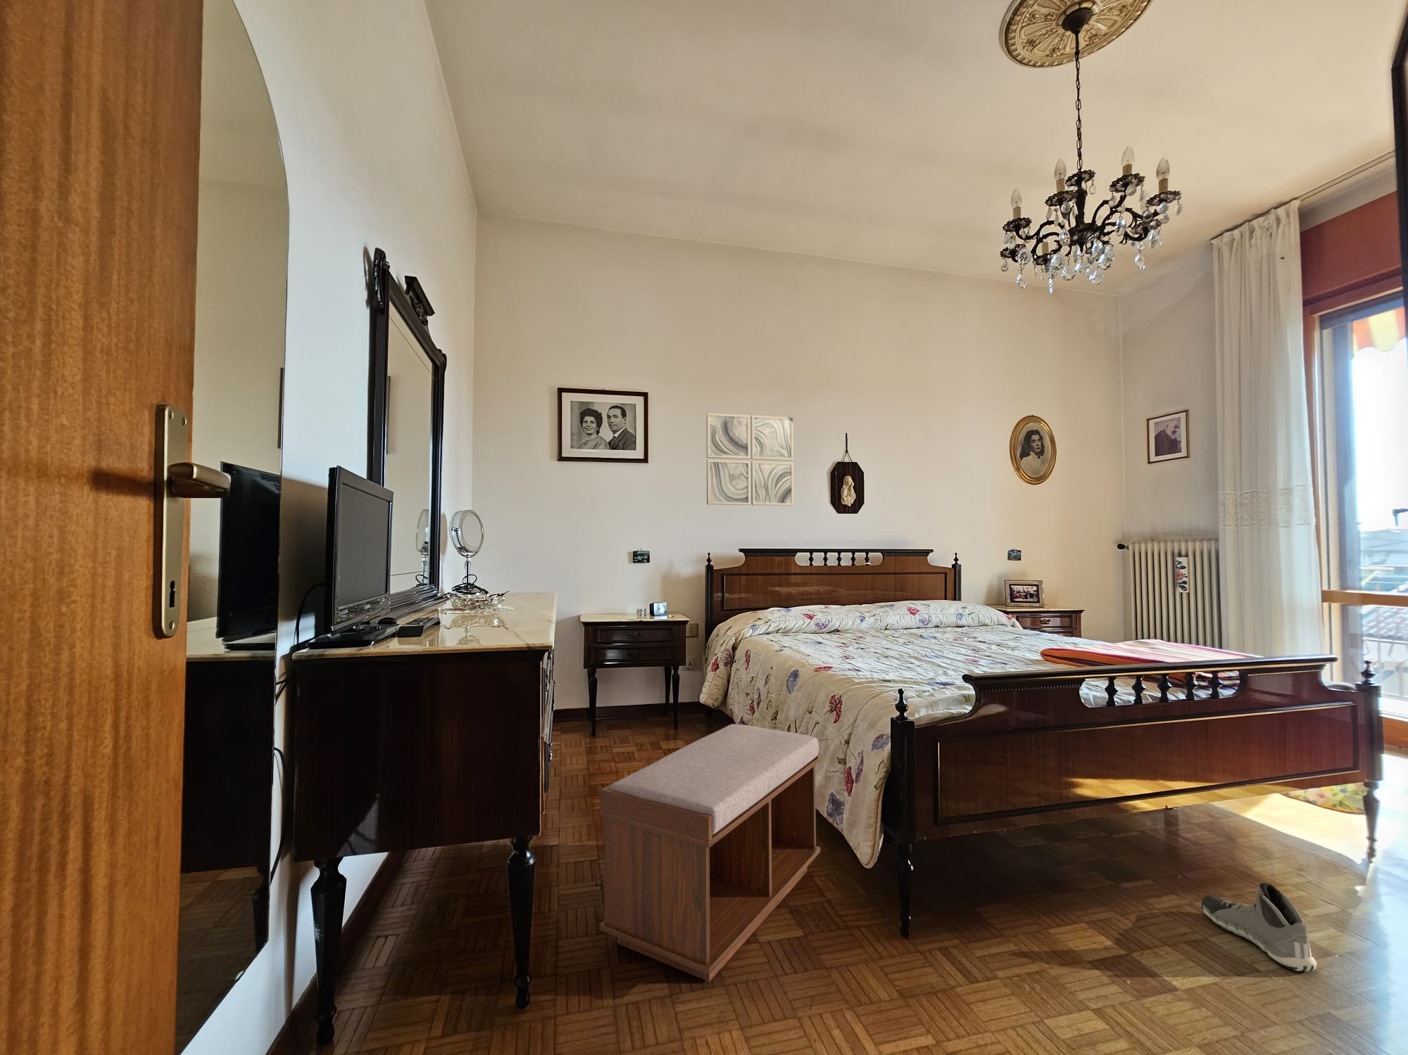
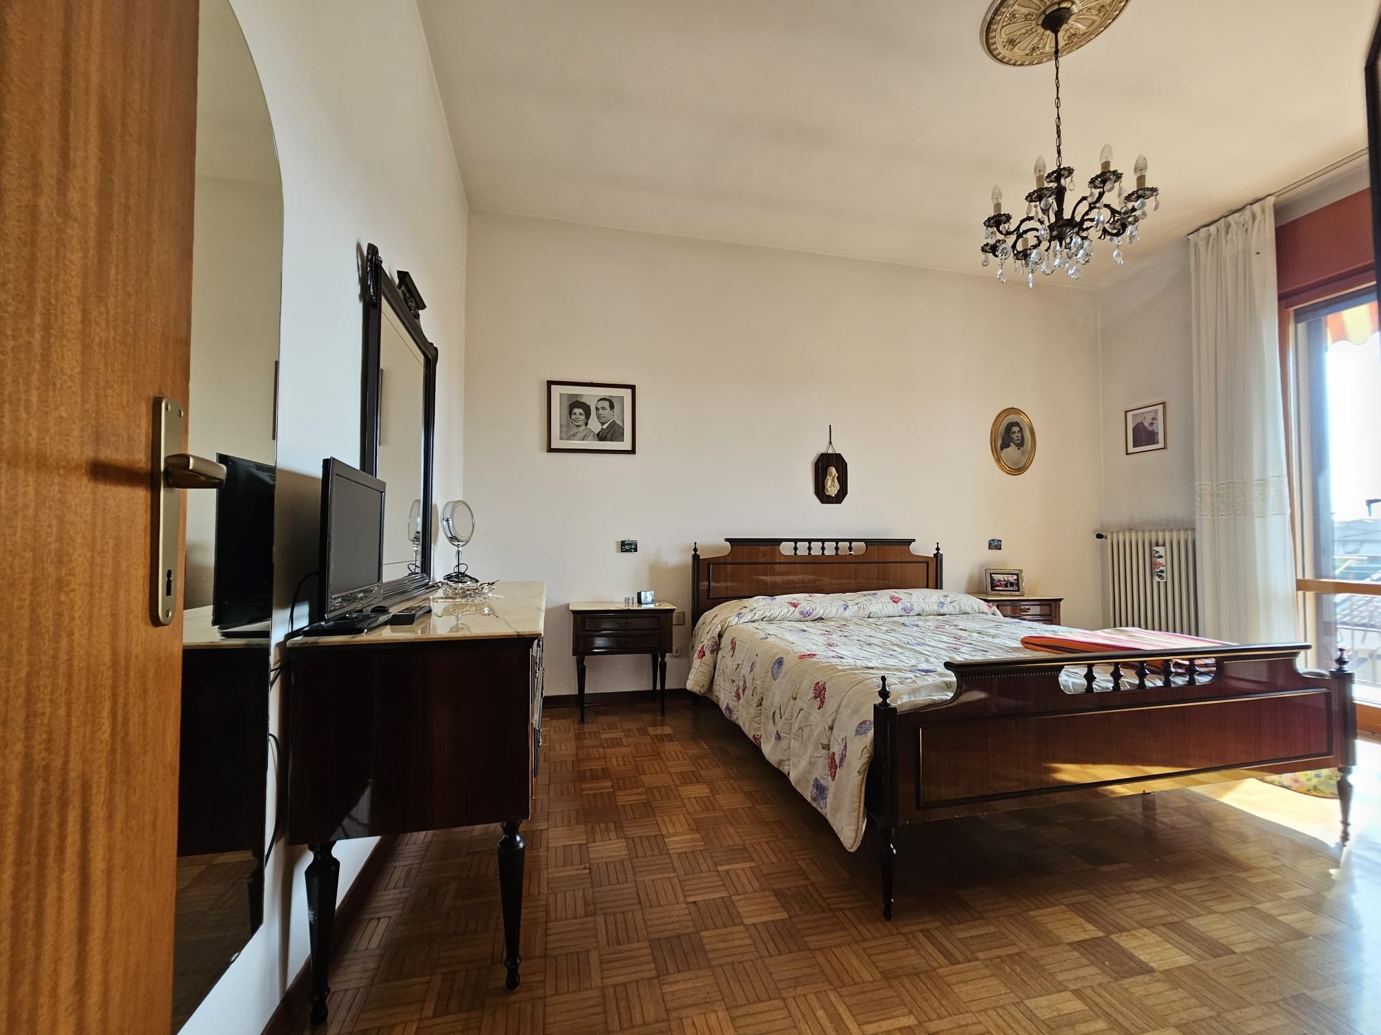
- bench (724, 828)
- sneaker (1256, 908)
- wall art (752, 459)
